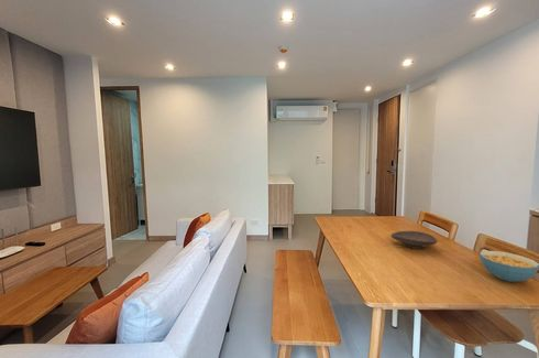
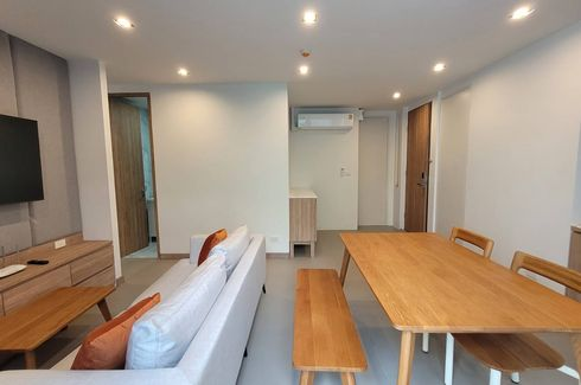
- decorative bowl (413, 239)
- cereal bowl (507, 269)
